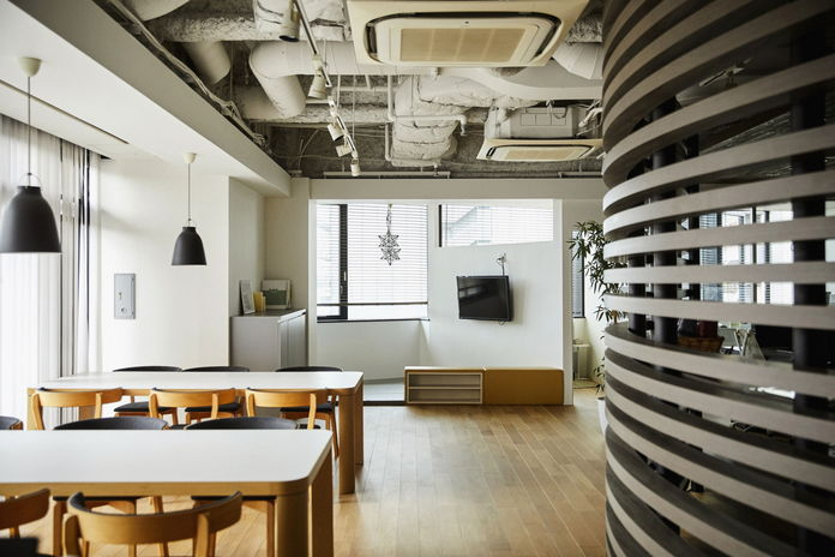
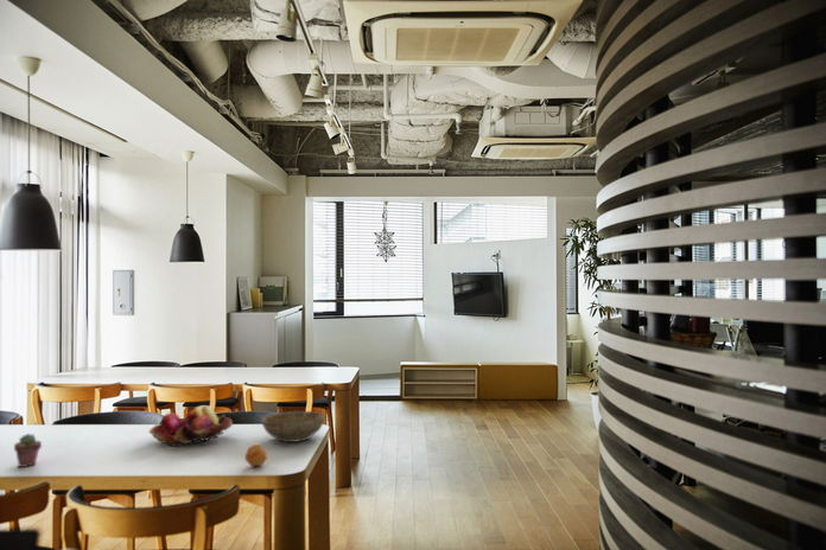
+ bowl (293, 427)
+ potted succulent (27, 448)
+ fruit basket (193, 423)
+ fruit (256, 454)
